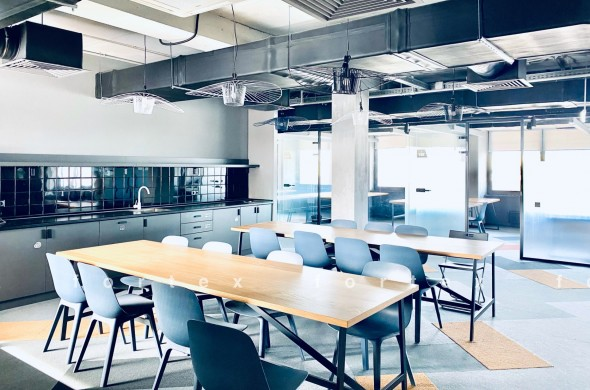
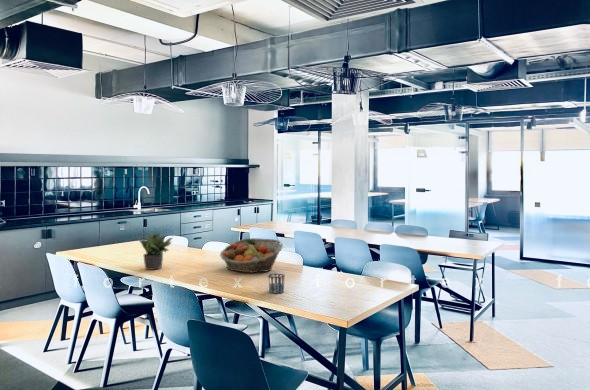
+ cup (276, 283)
+ potted plant (155, 249)
+ fruit basket (251, 254)
